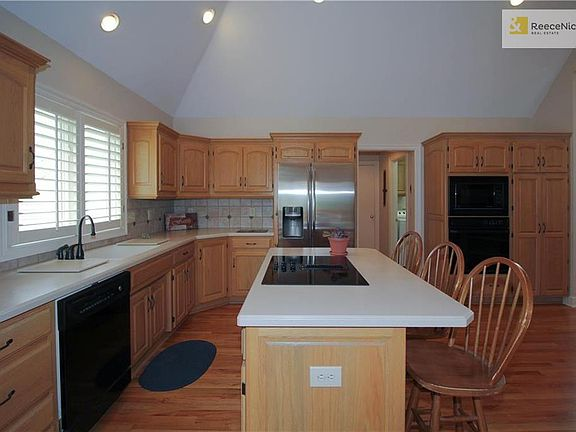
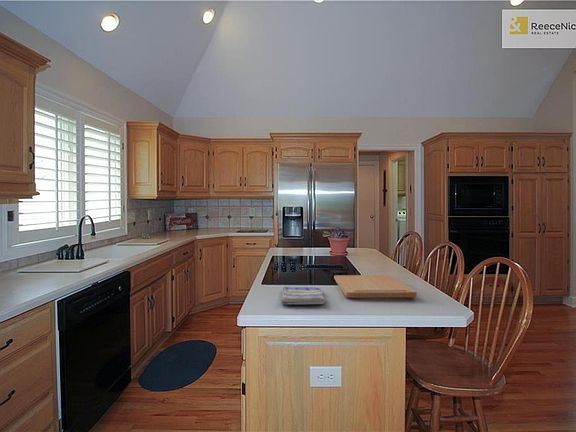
+ cutting board (370, 284)
+ dish towel (302, 294)
